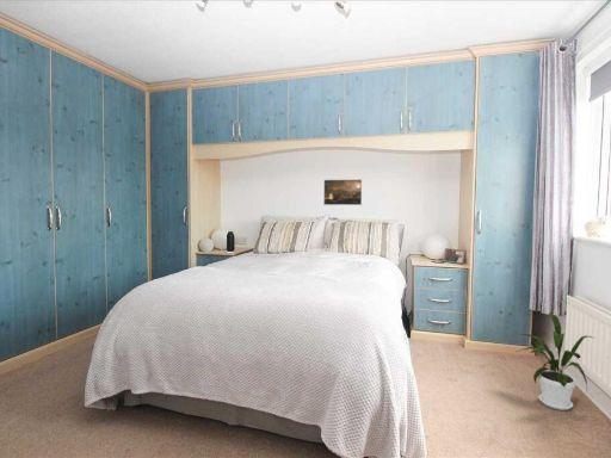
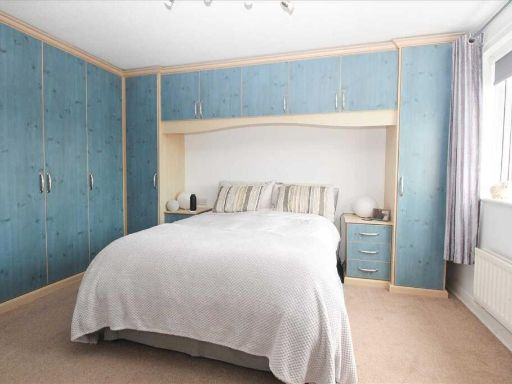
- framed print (342, 192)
- house plant (555, 360)
